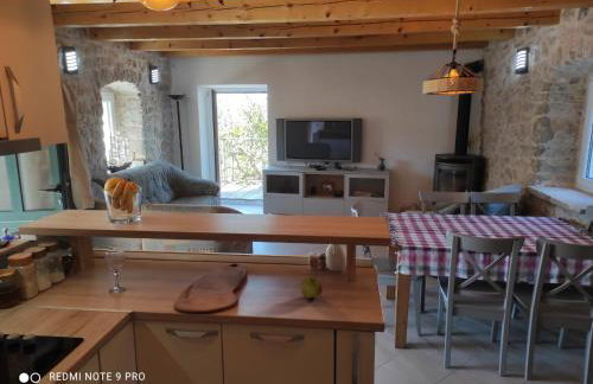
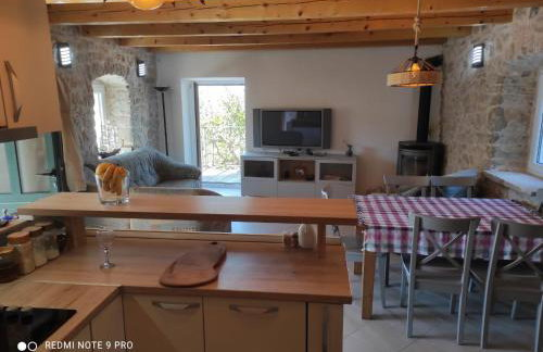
- apple (311, 287)
